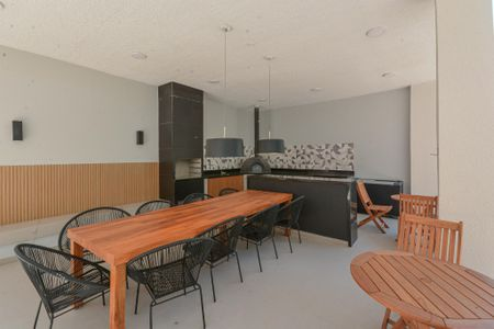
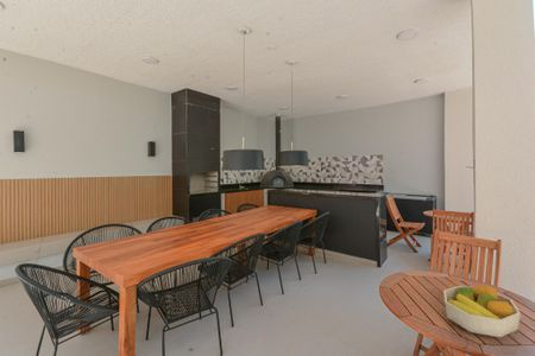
+ fruit bowl (478, 306)
